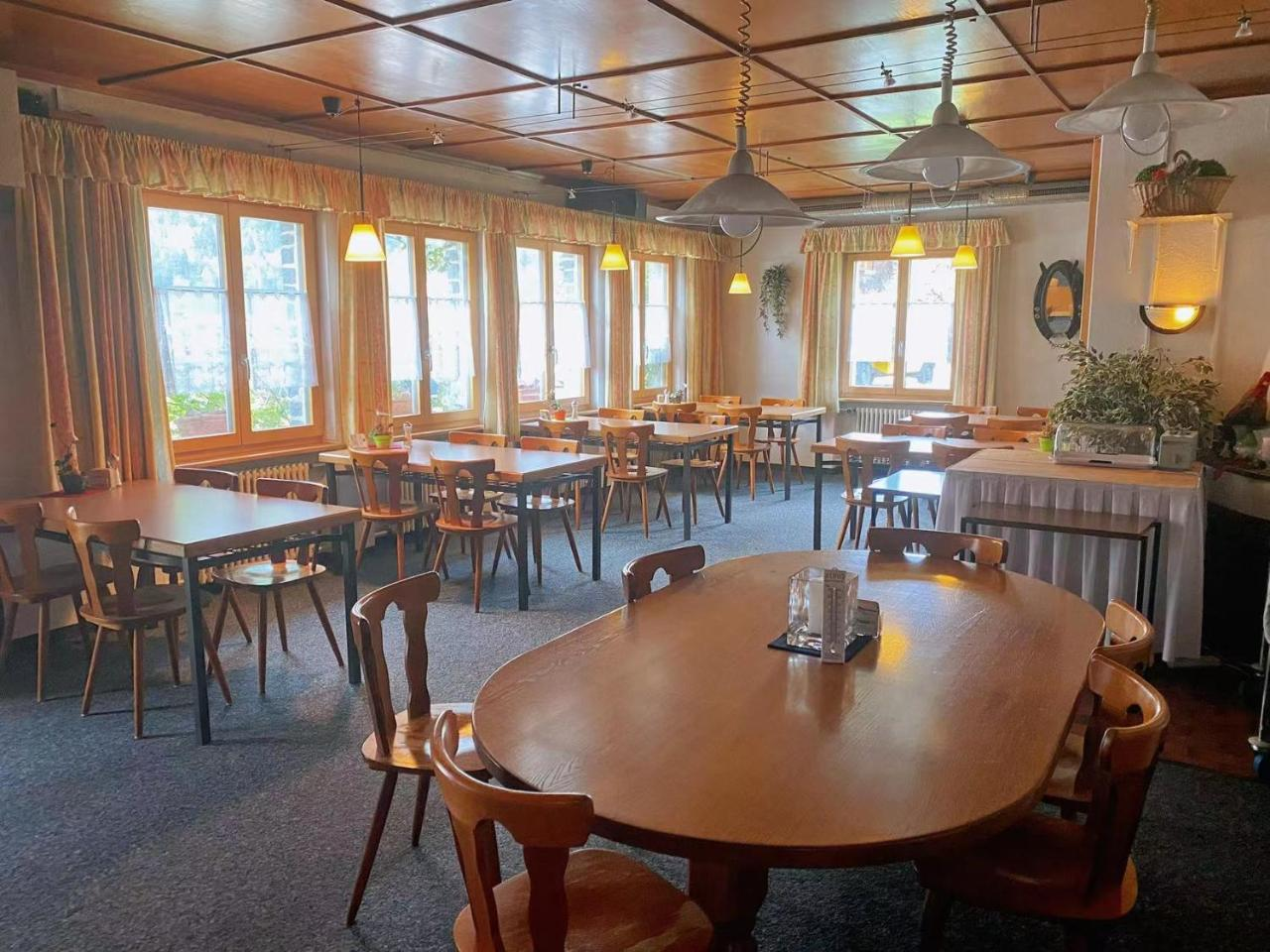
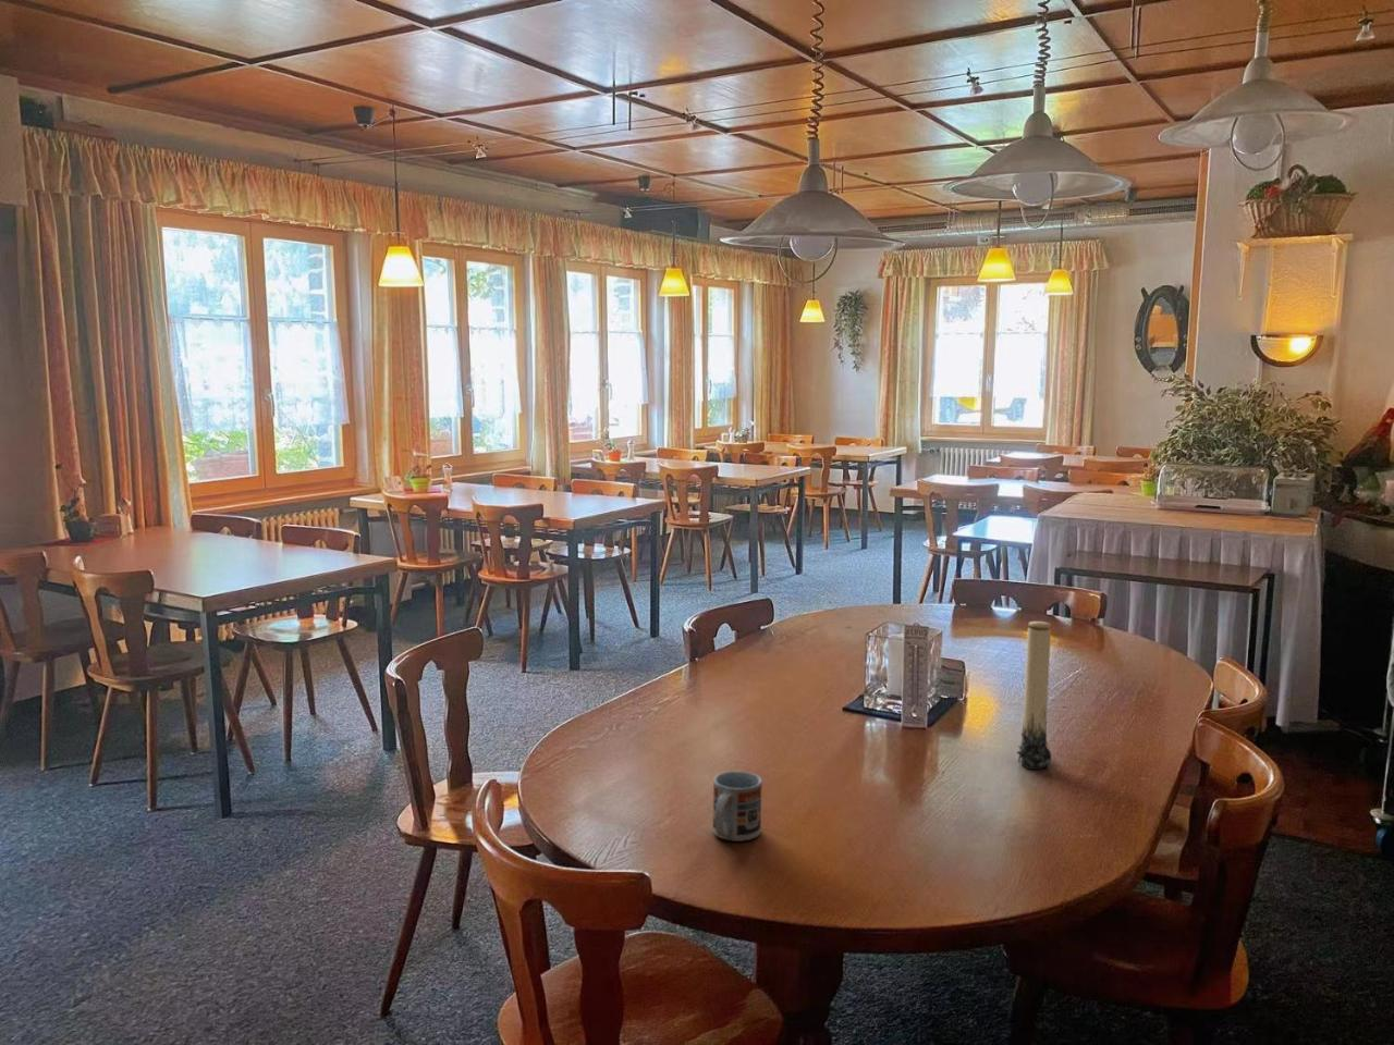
+ candle (1039, 693)
+ cup (733, 809)
